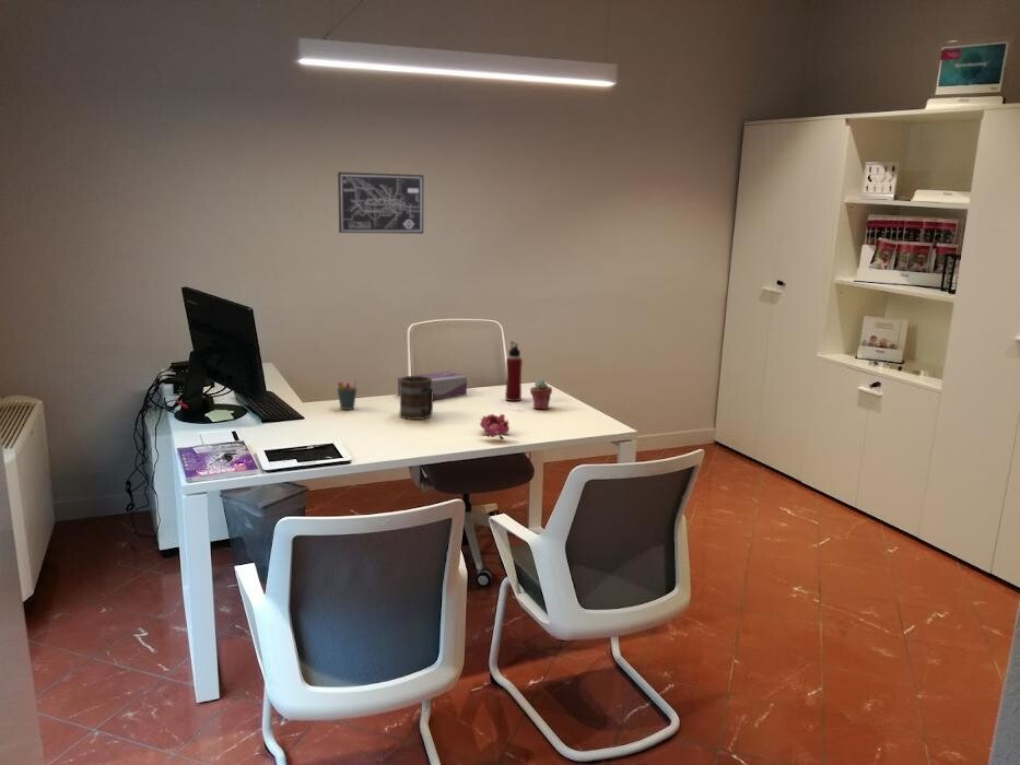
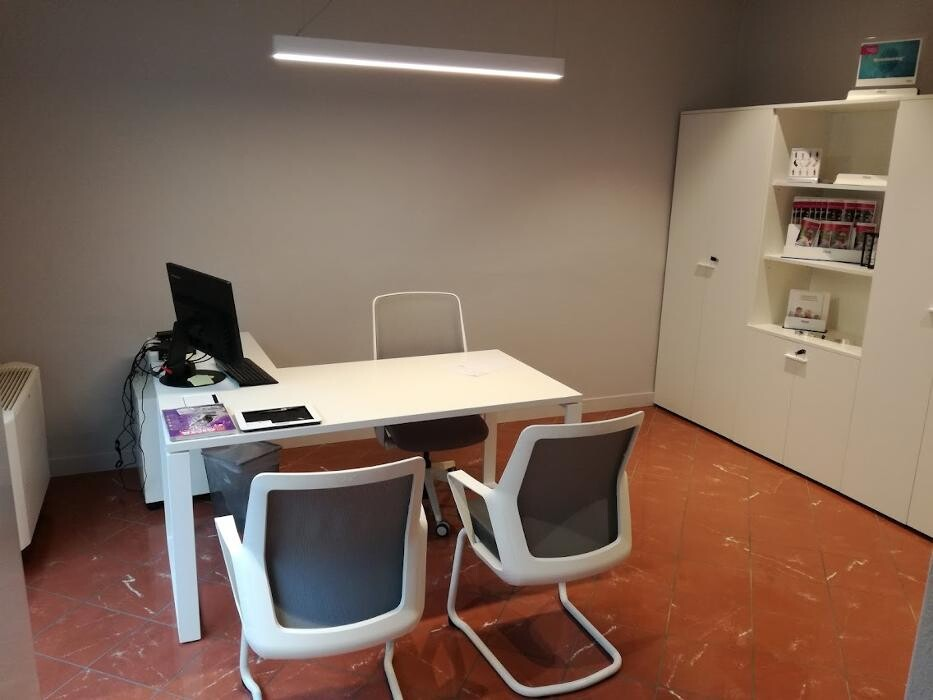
- pen holder (347, 392)
- flower (493, 426)
- water bottle (514, 370)
- potted succulent (540, 393)
- tissue box (432, 385)
- wall art (382, 203)
- mug (419, 398)
